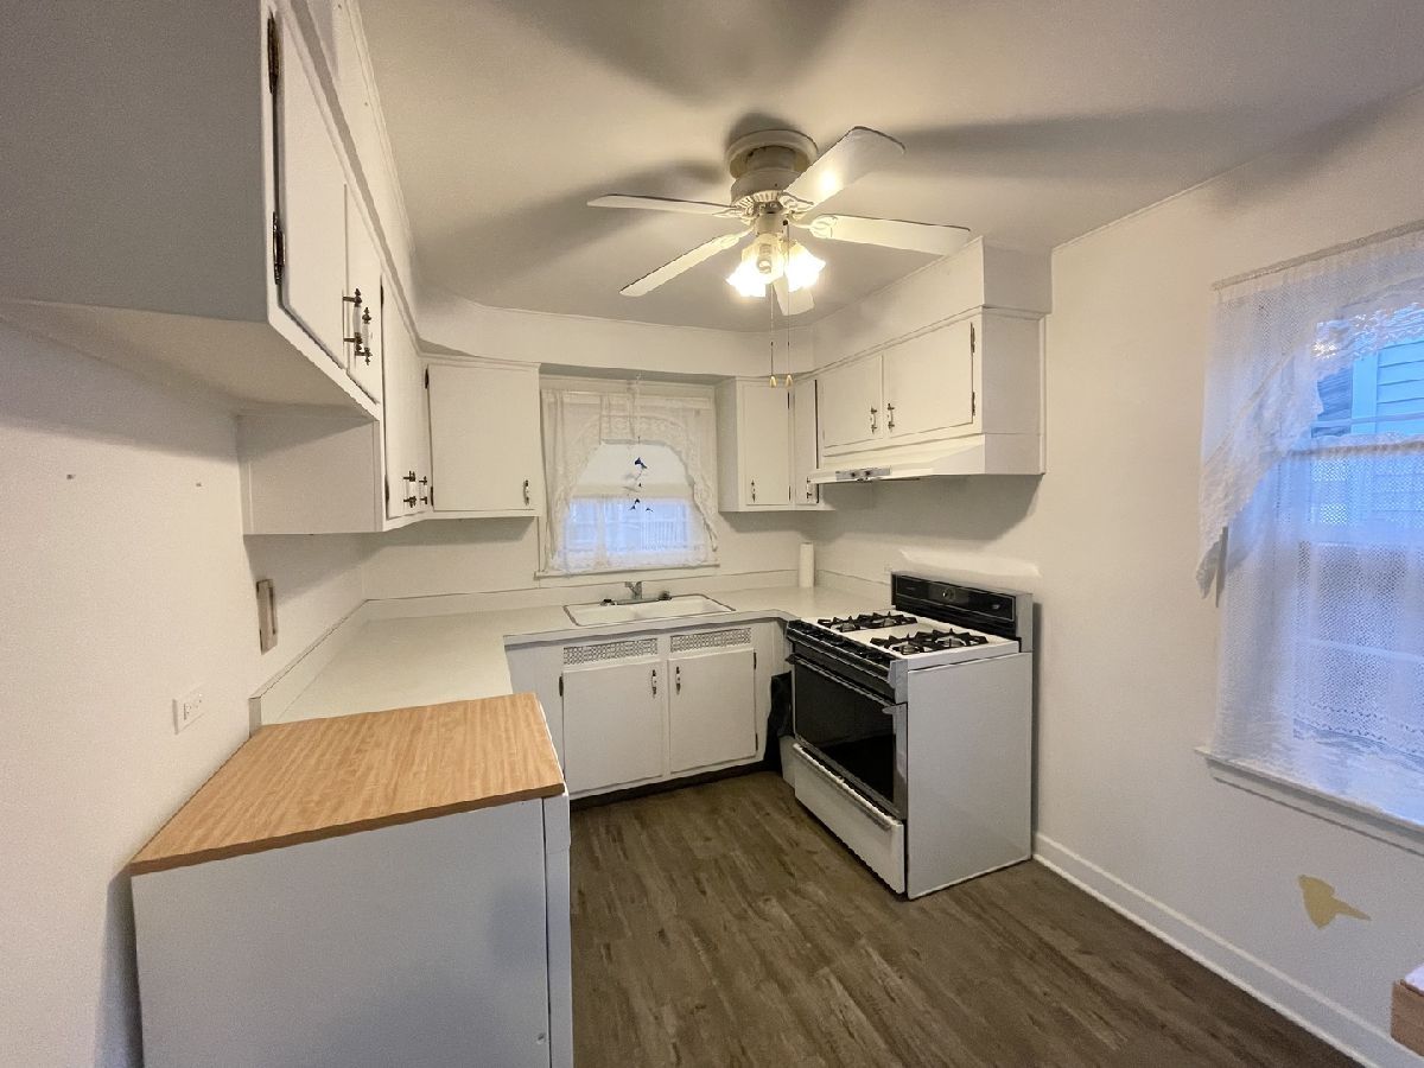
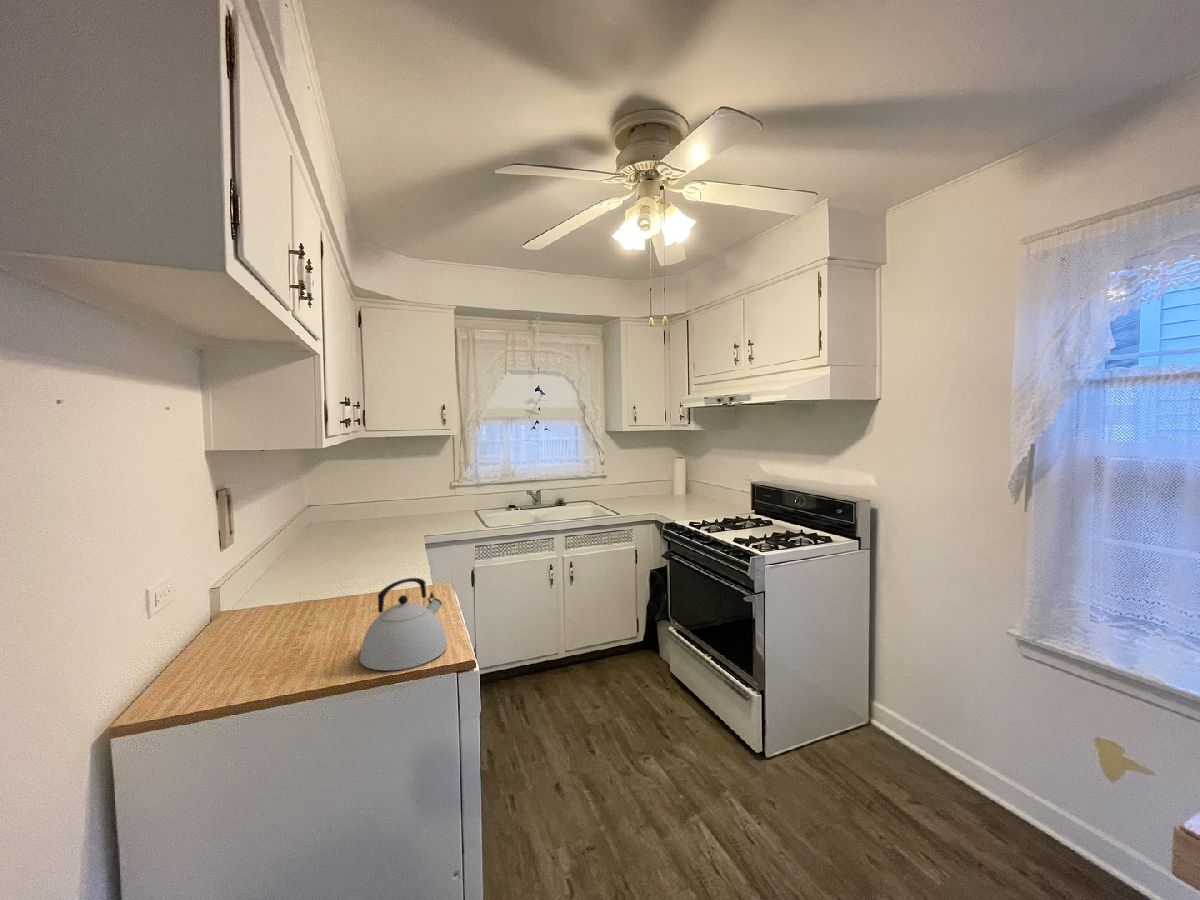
+ kettle (405, 615)
